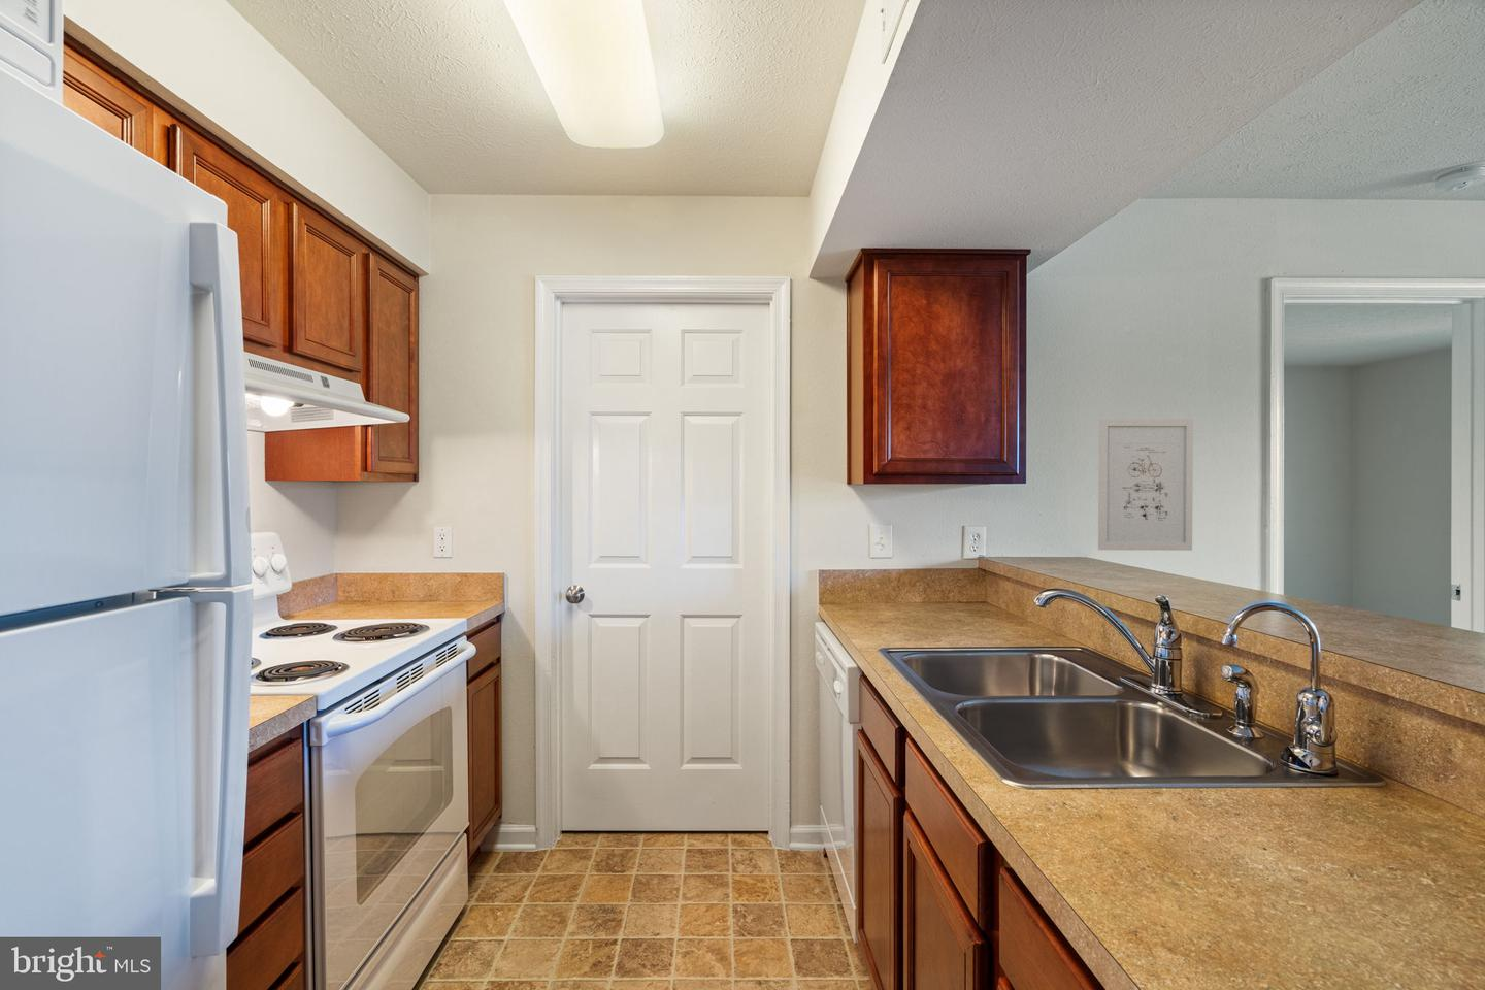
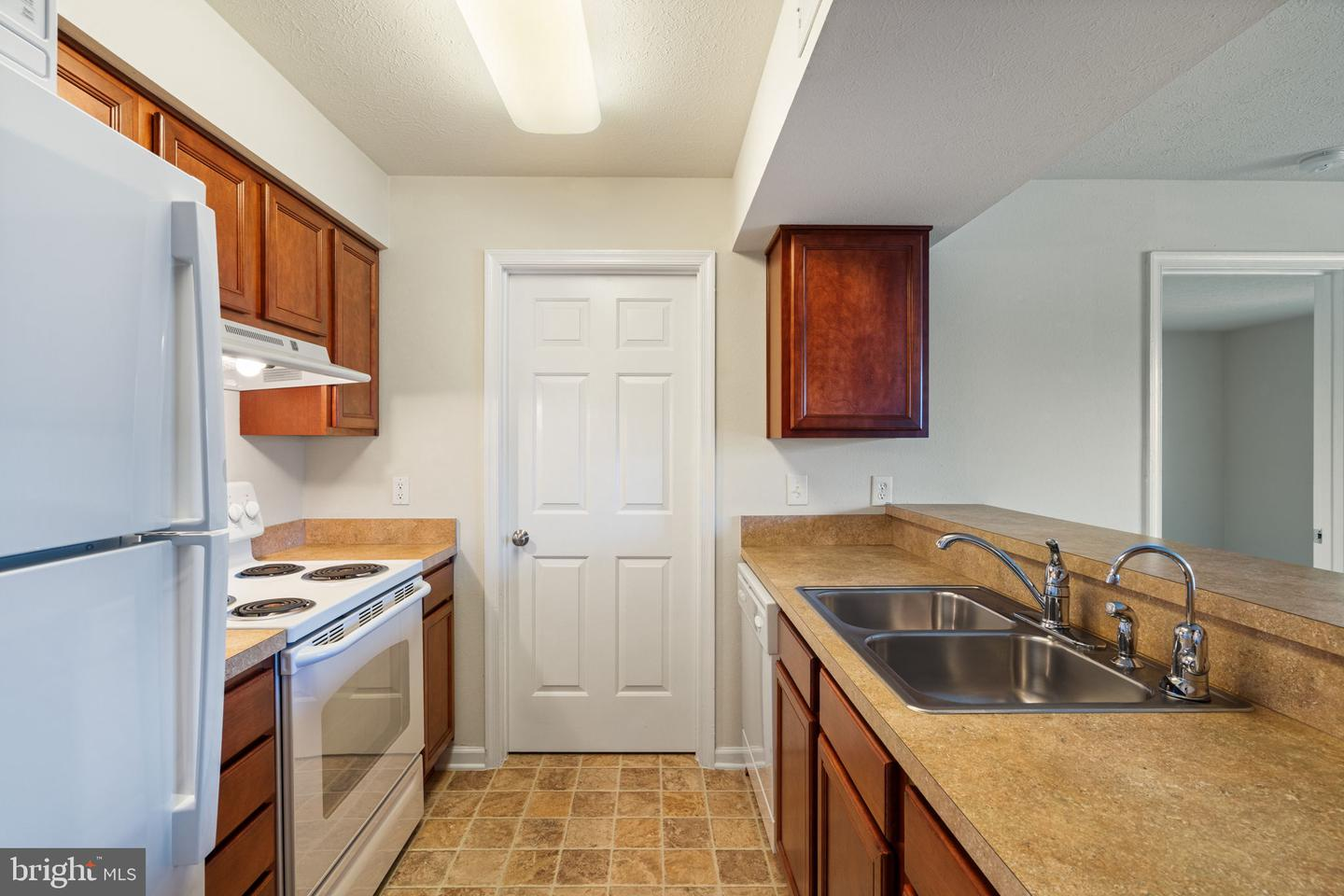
- wall art (1145, 484)
